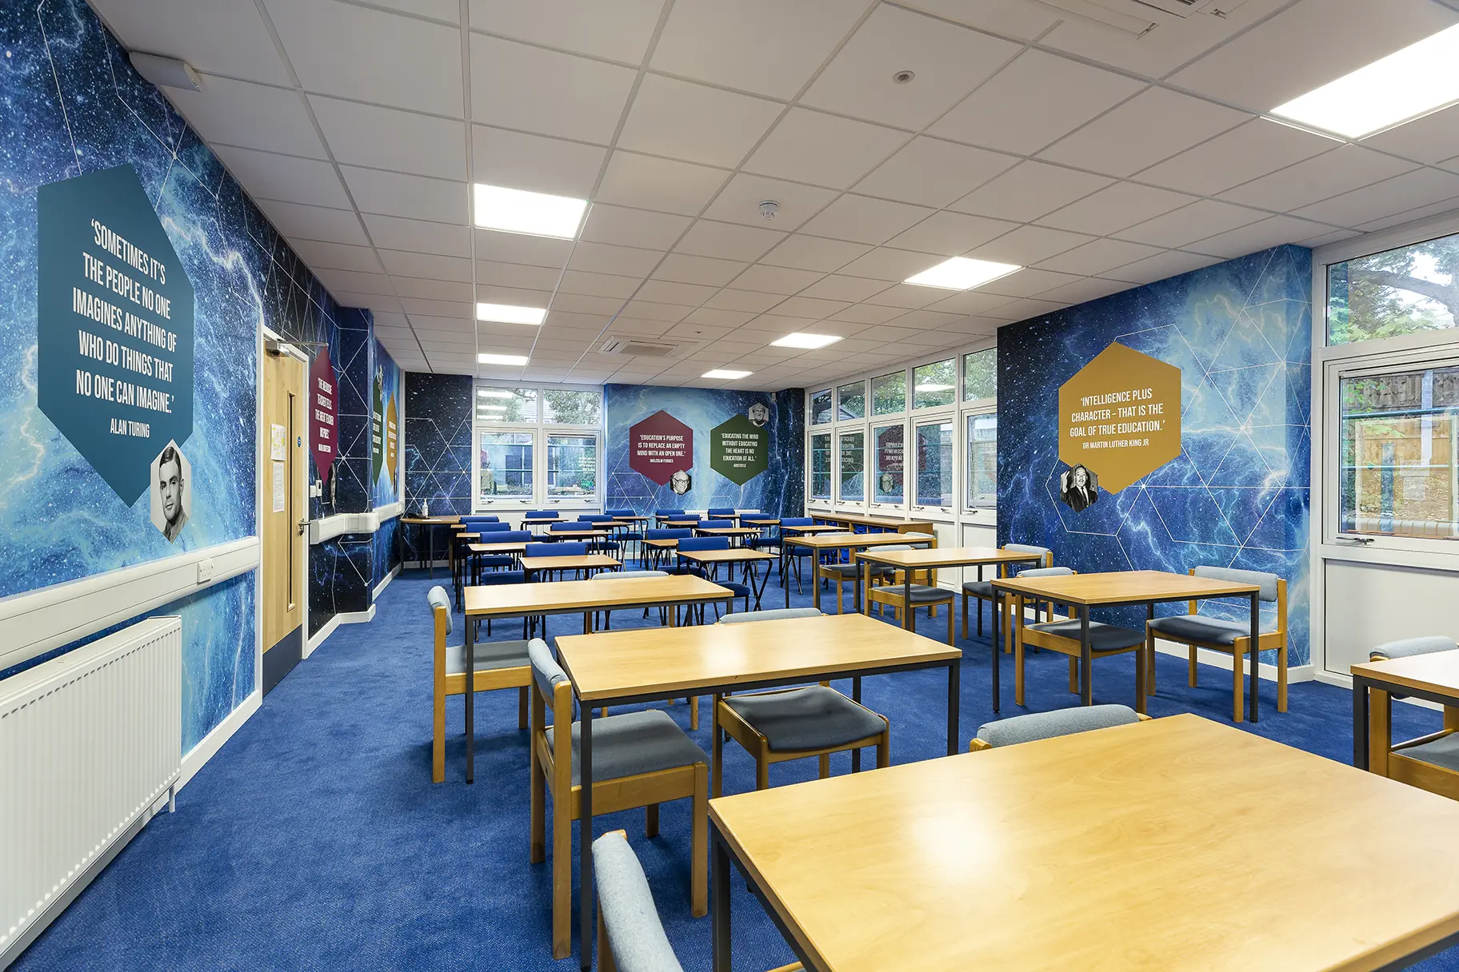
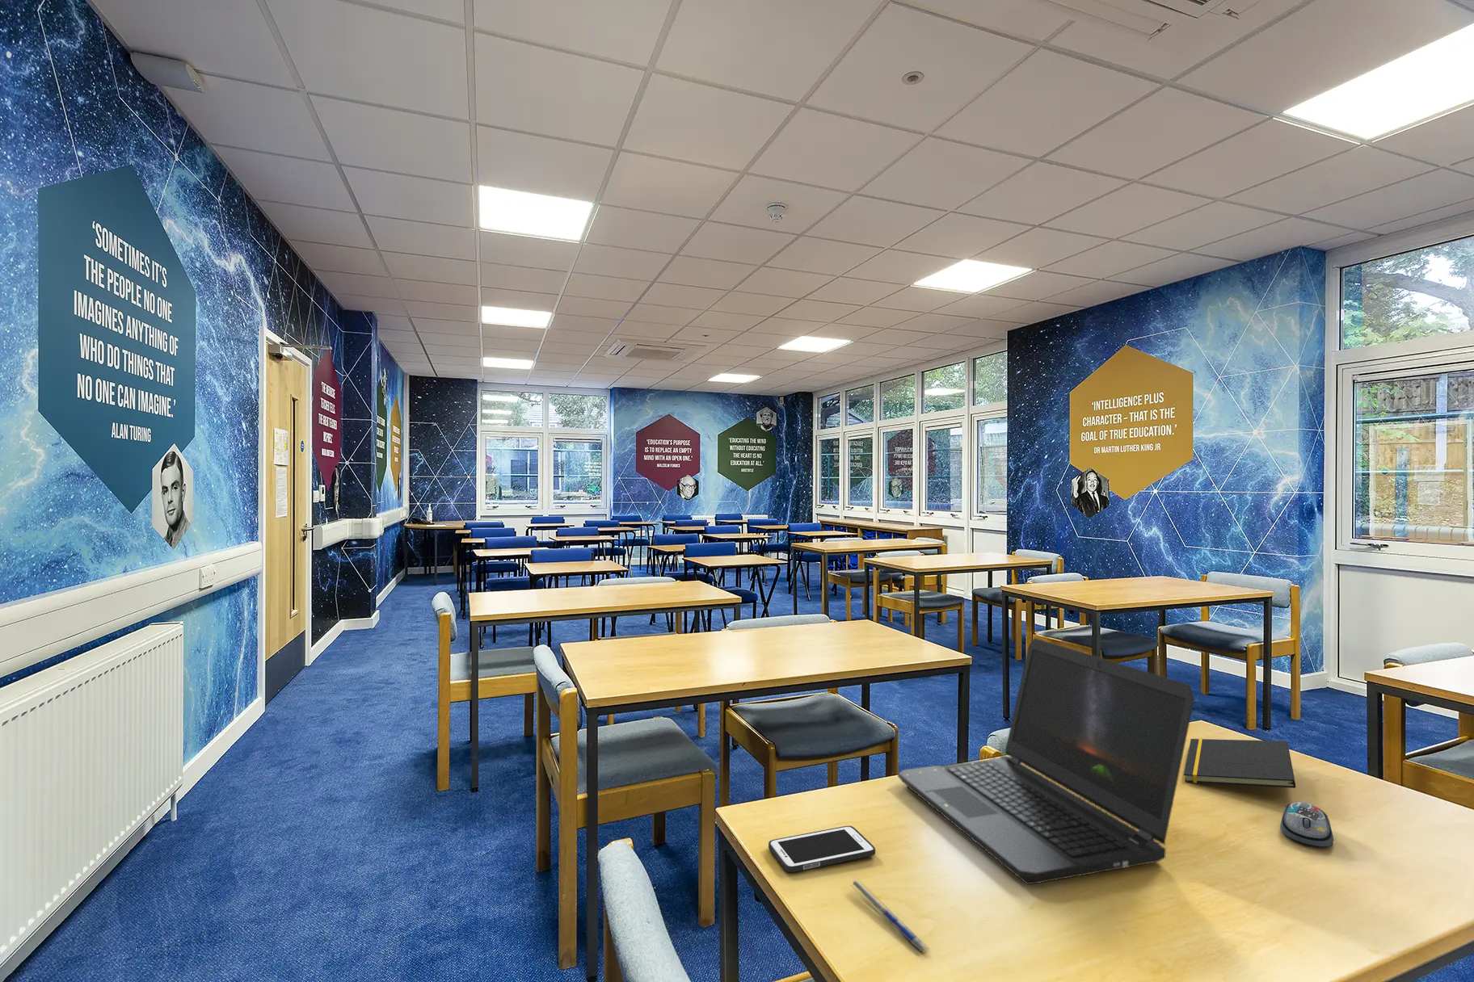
+ laptop computer (1028, 740)
+ pen (886, 912)
+ cell phone (821, 848)
+ computer mouse (1306, 821)
+ notepad (1237, 761)
